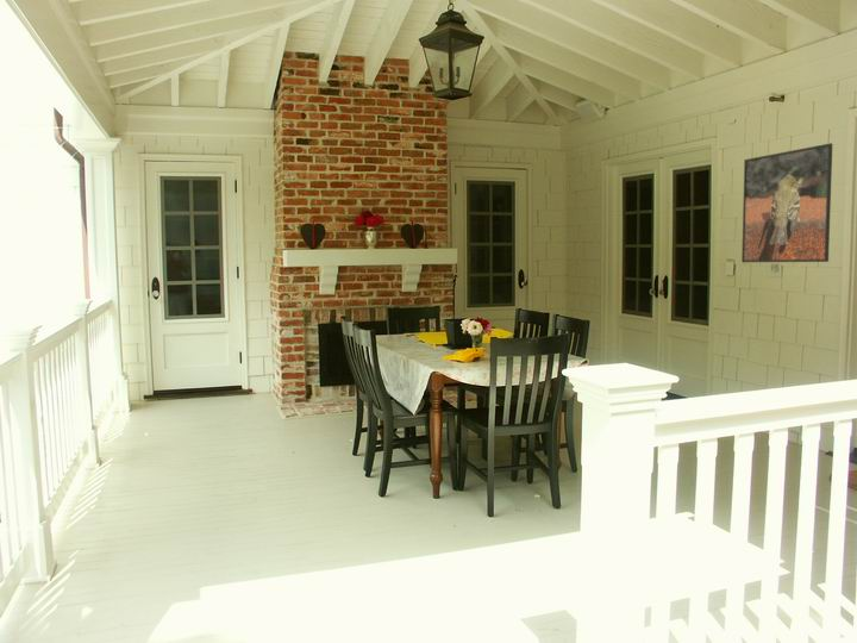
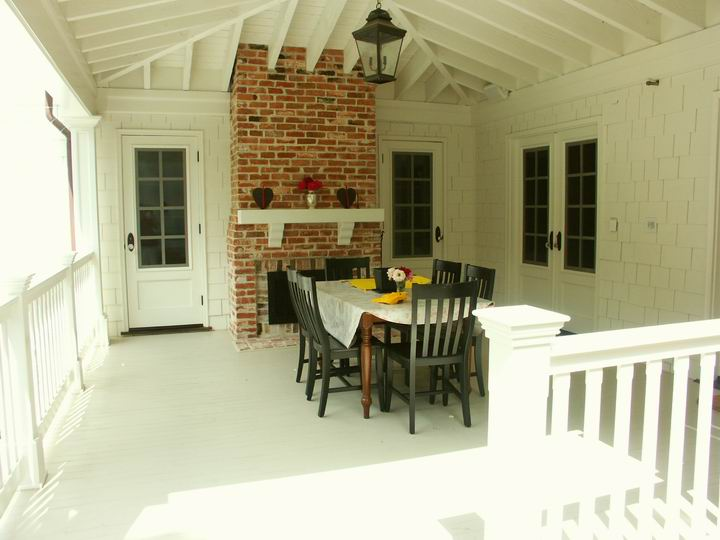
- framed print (783, 207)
